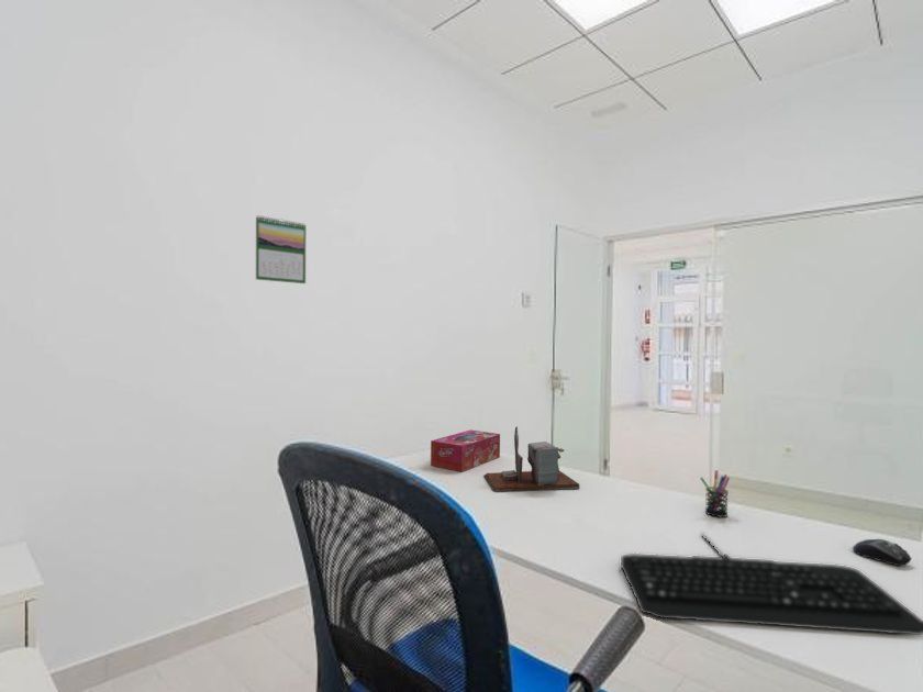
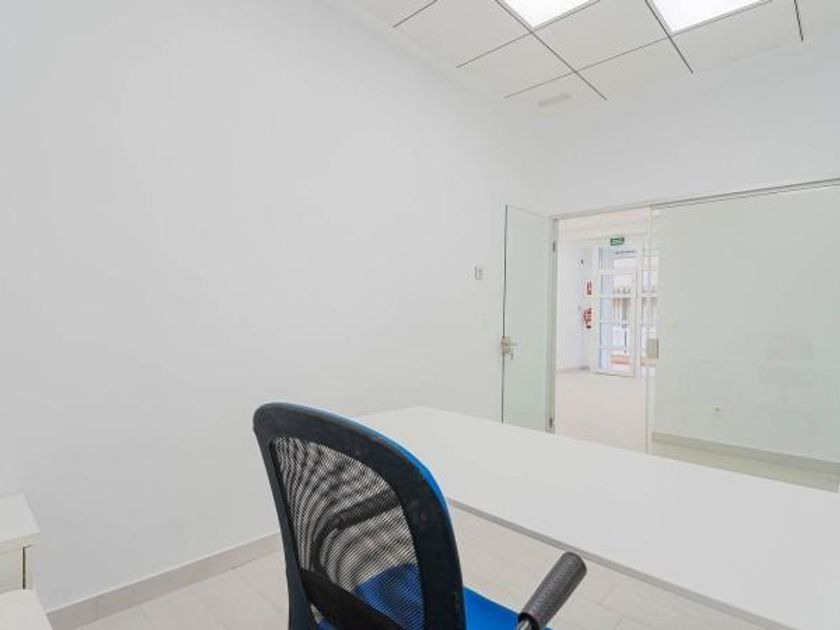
- keyboard (736, 566)
- pen holder (713, 492)
- desk organizer (530, 455)
- tissue box (466, 448)
- computer mouse (880, 549)
- calendar (281, 249)
